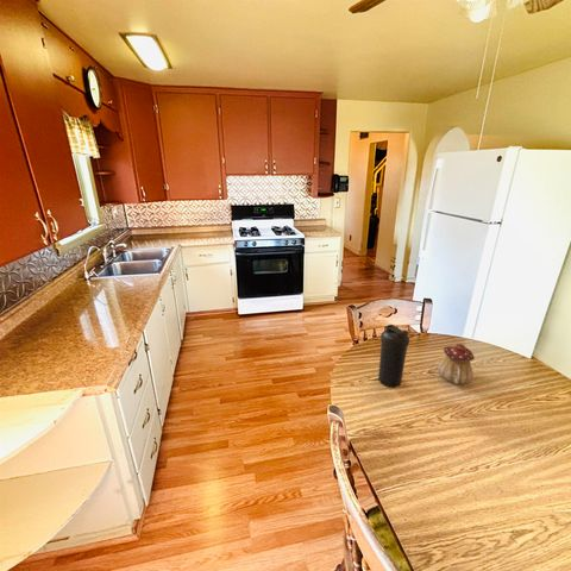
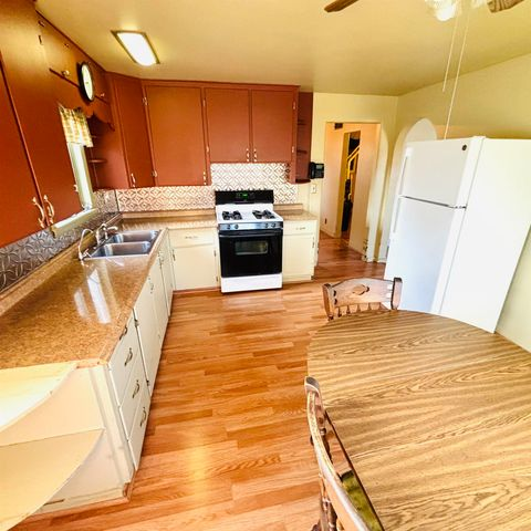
- water bottle (393, 354)
- teapot (457, 362)
